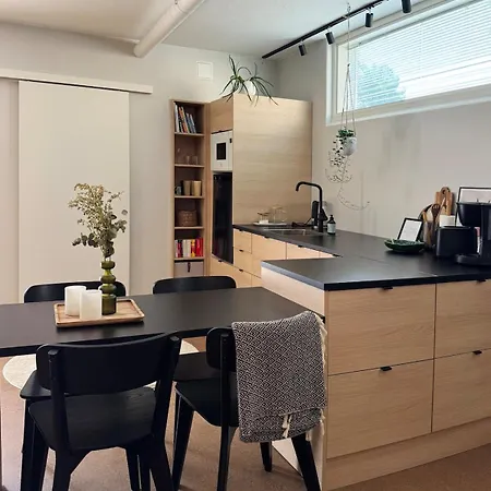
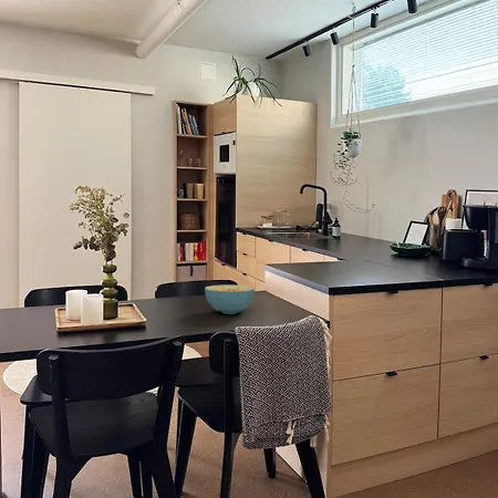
+ cereal bowl (229, 300)
